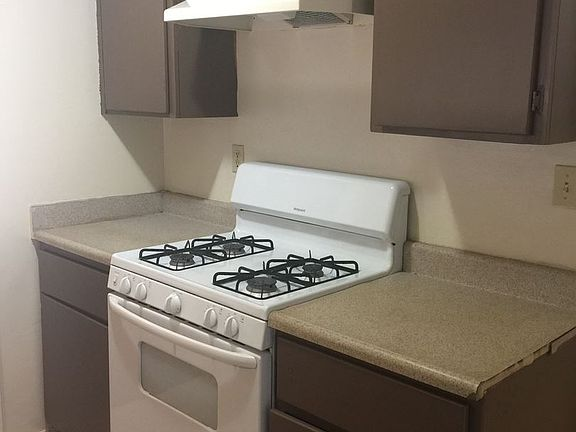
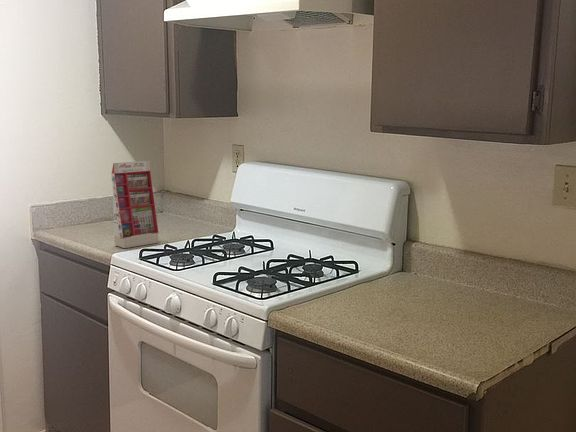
+ gift box (135, 203)
